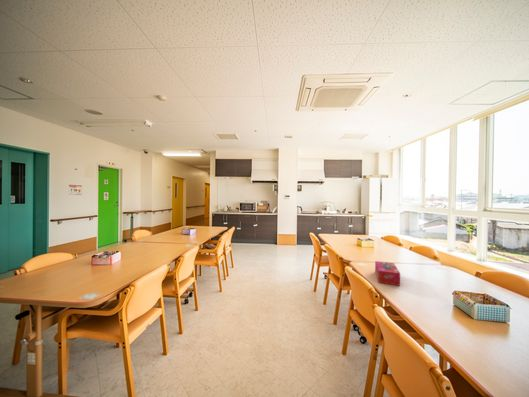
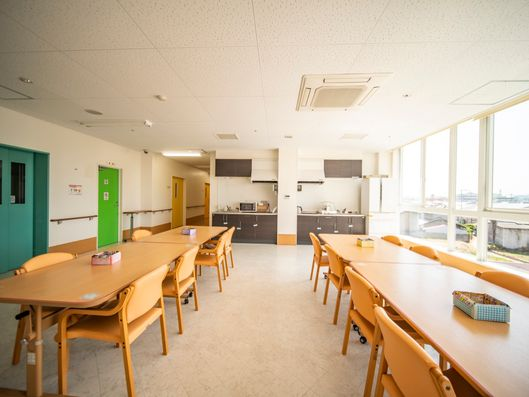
- tissue box (386, 272)
